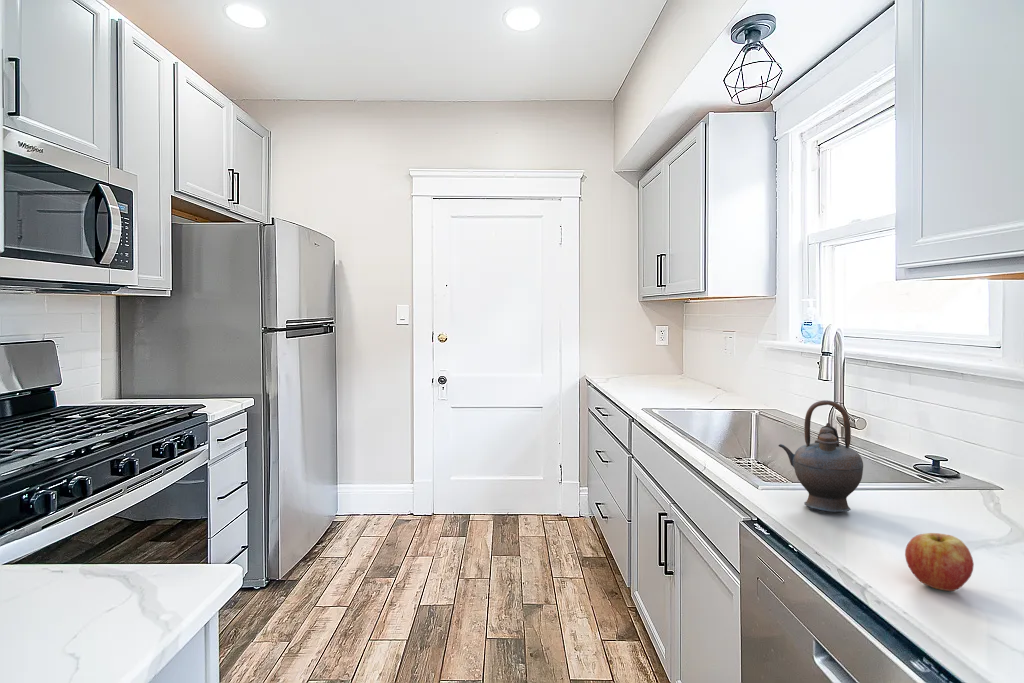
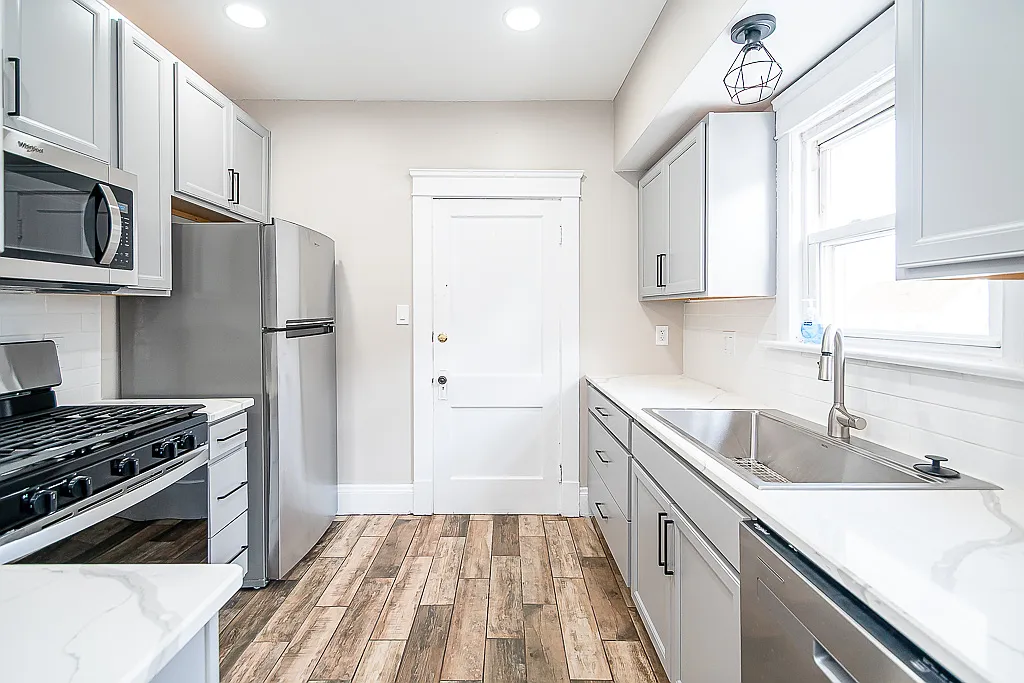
- teapot (819, 453)
- fruit (938, 559)
